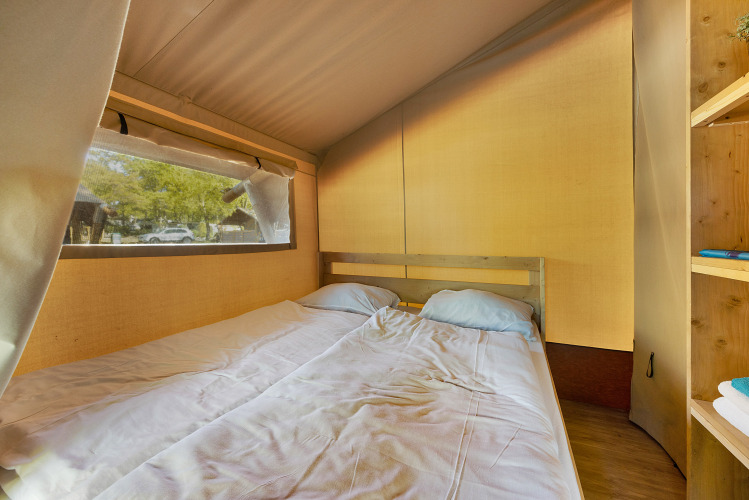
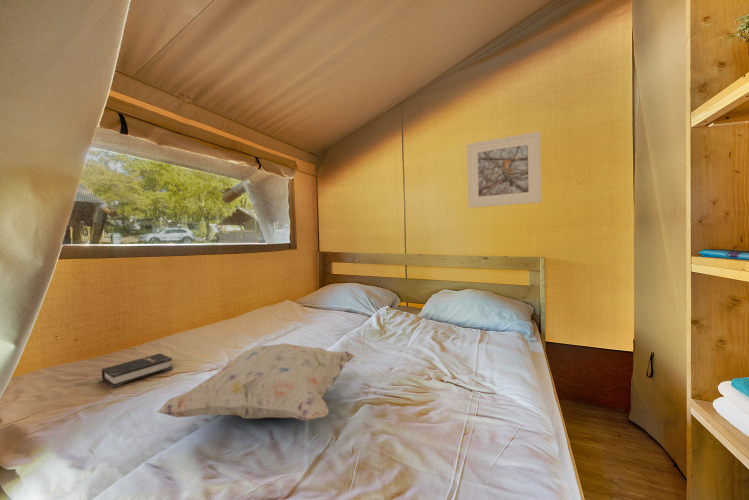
+ hardback book (138, 368)
+ decorative pillow (275, 377)
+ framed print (502, 171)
